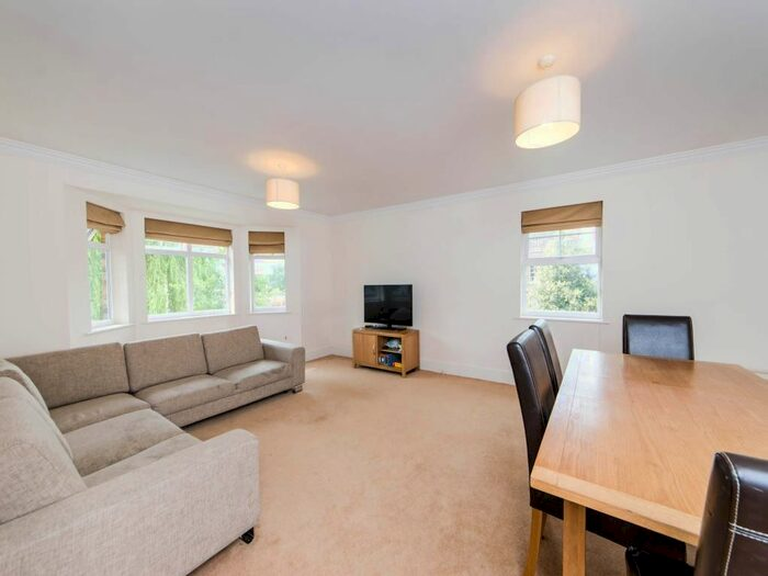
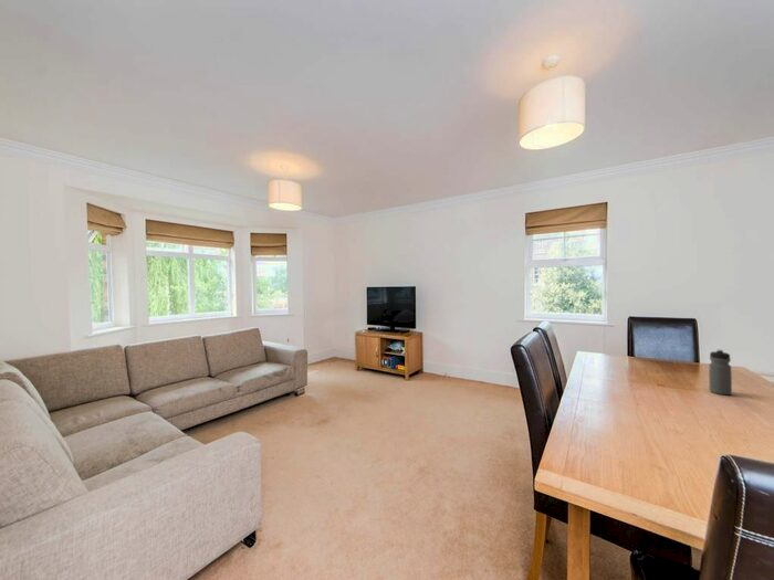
+ water bottle (720, 370)
